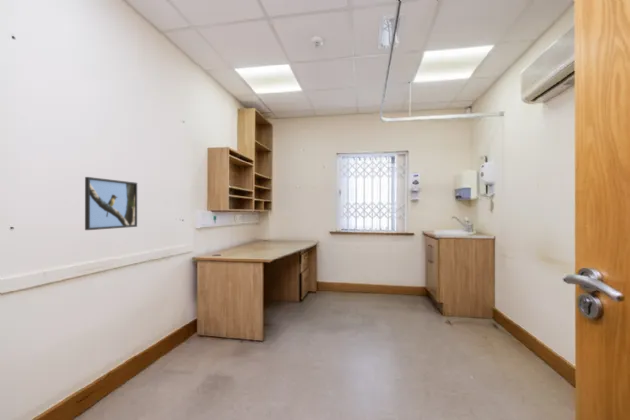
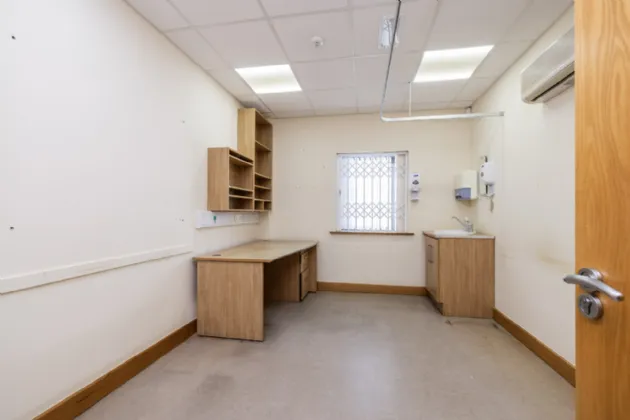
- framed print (113, 204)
